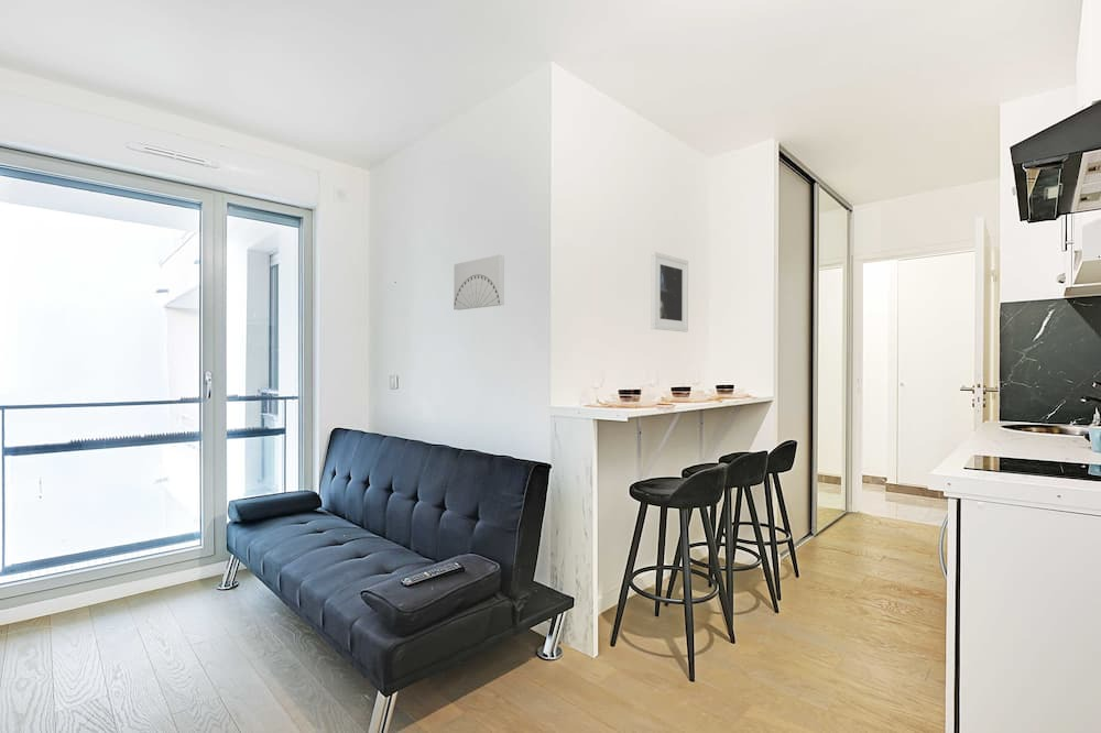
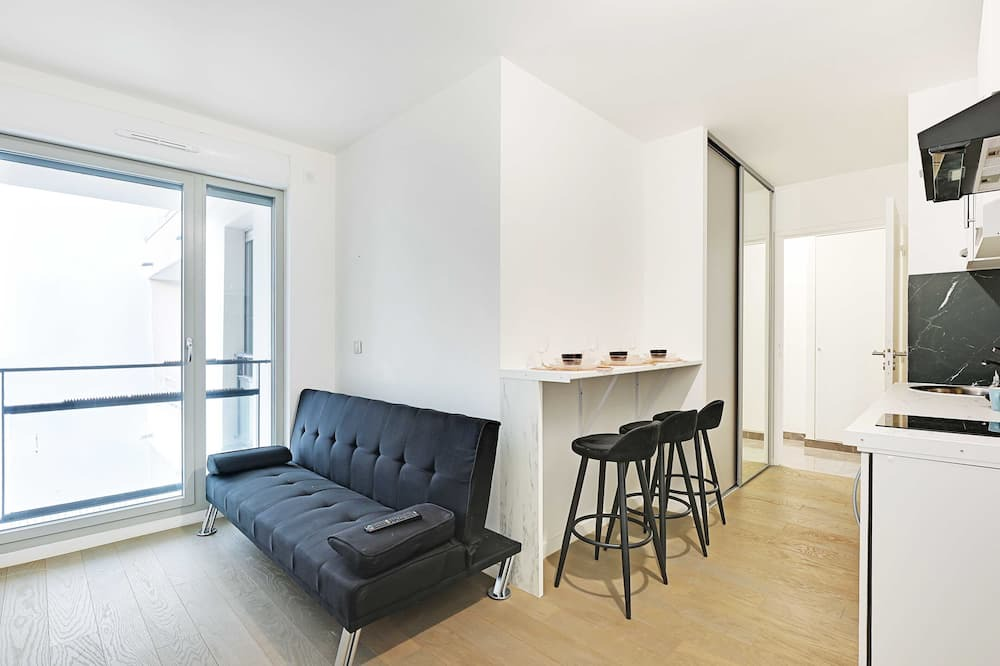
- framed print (671, 293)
- wall art (478, 283)
